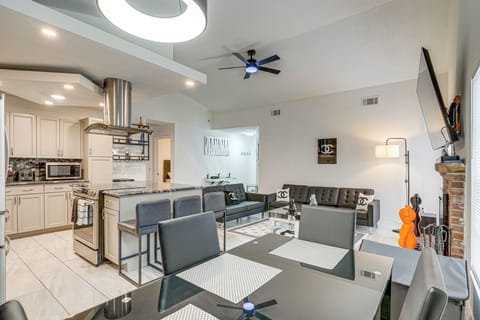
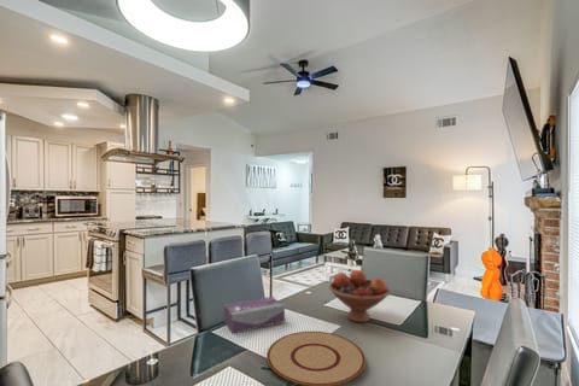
+ fruit bowl (358, 297)
+ plate (315, 356)
+ tissue box (253, 312)
